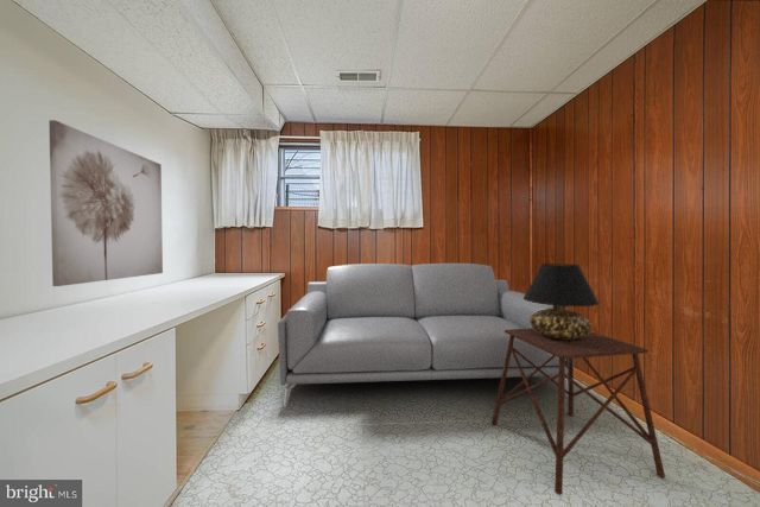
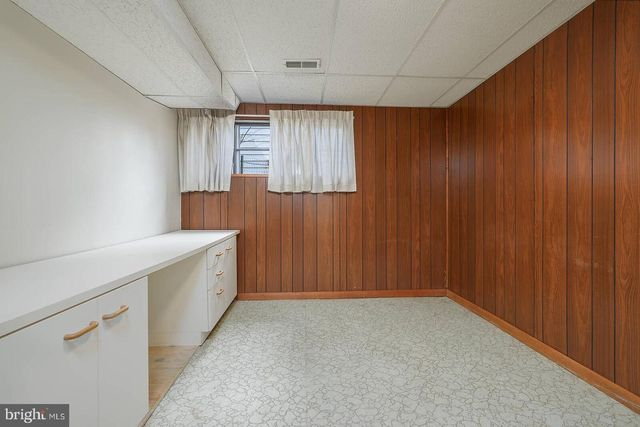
- wall art (118, 213)
- table lamp (559, 299)
- sofa (418, 319)
- side table (565, 392)
